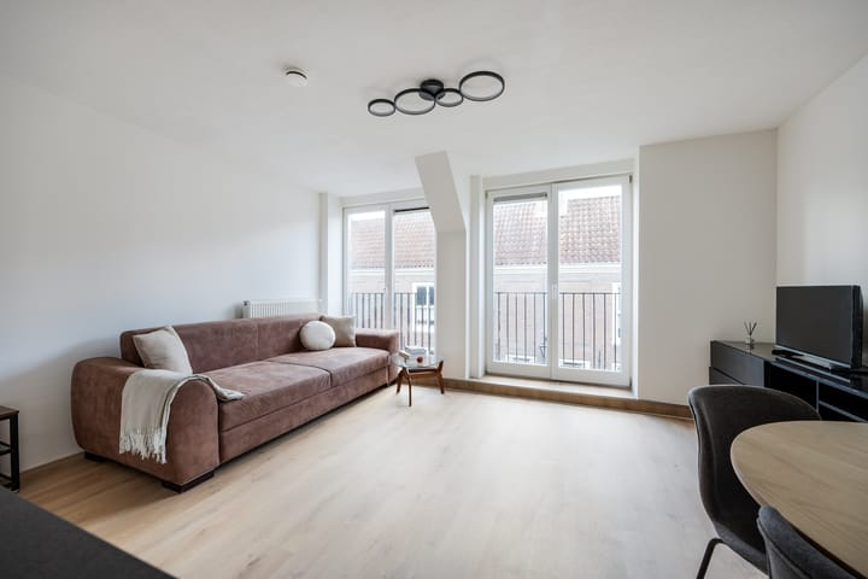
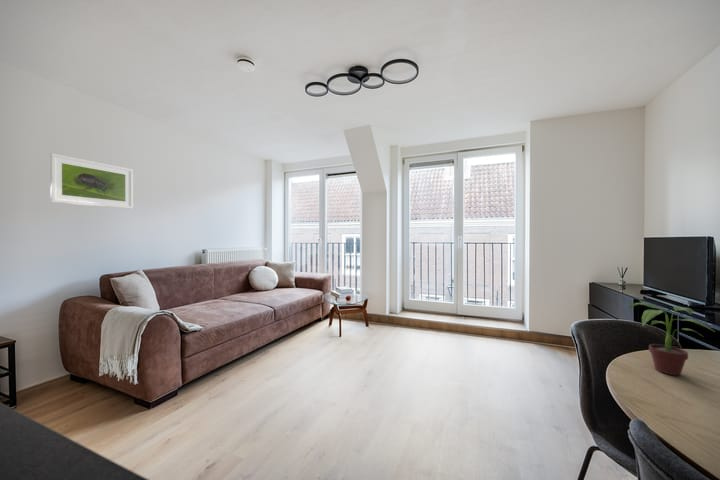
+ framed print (95, 183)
+ potted plant (667, 338)
